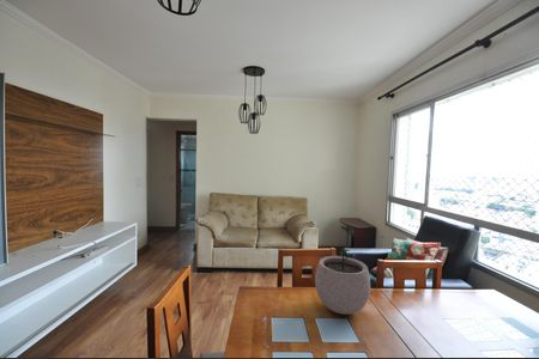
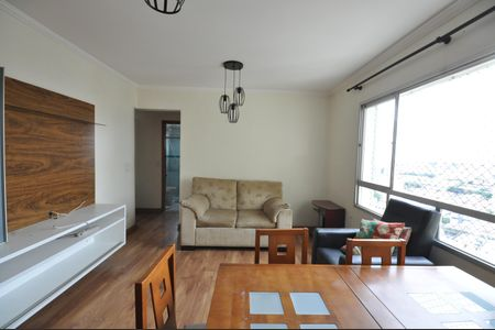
- plant pot (341, 276)
